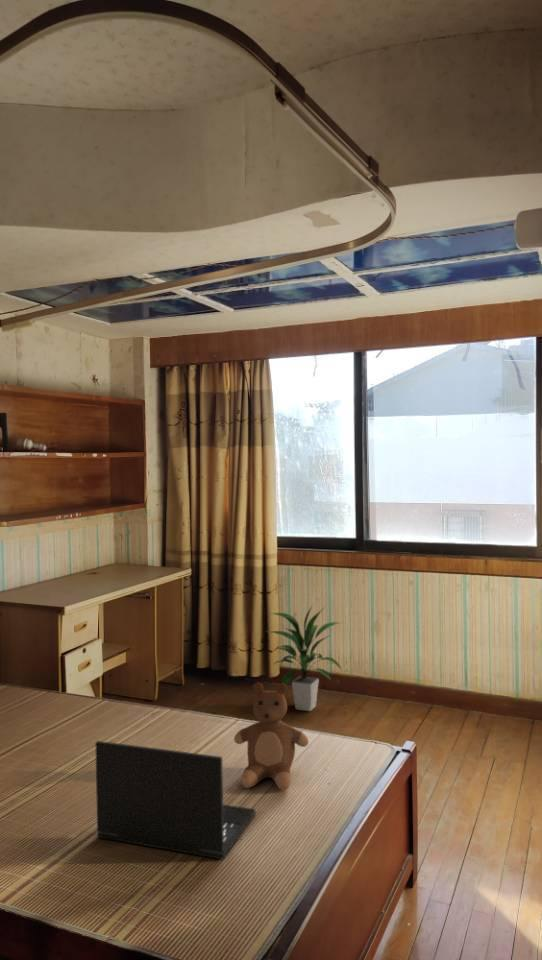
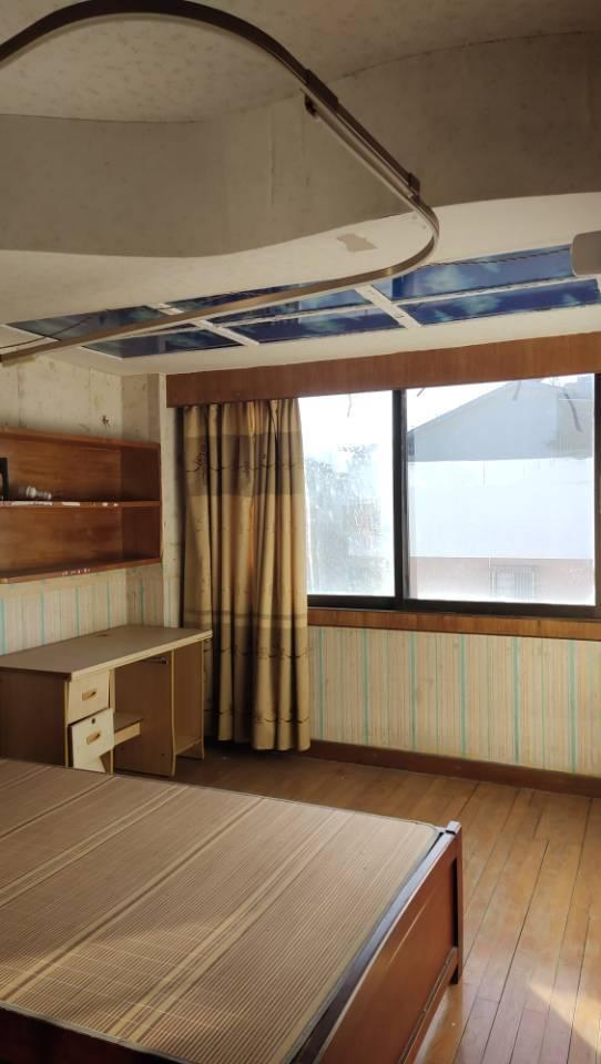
- indoor plant (301, 656)
- teddy bear (268, 732)
- laptop (177, 779)
